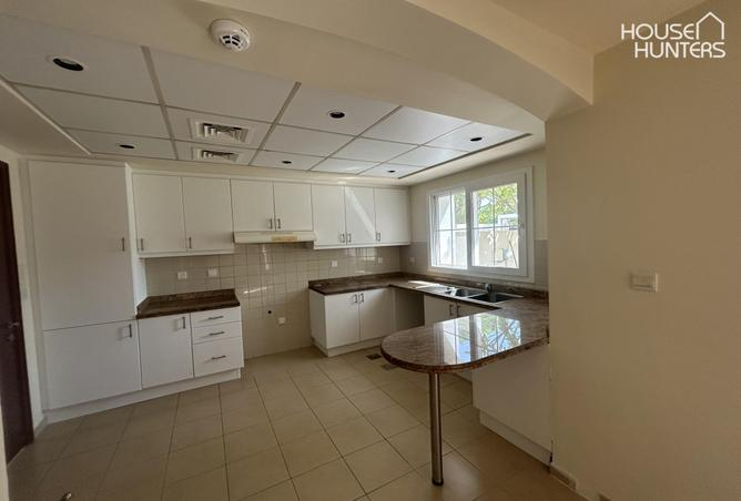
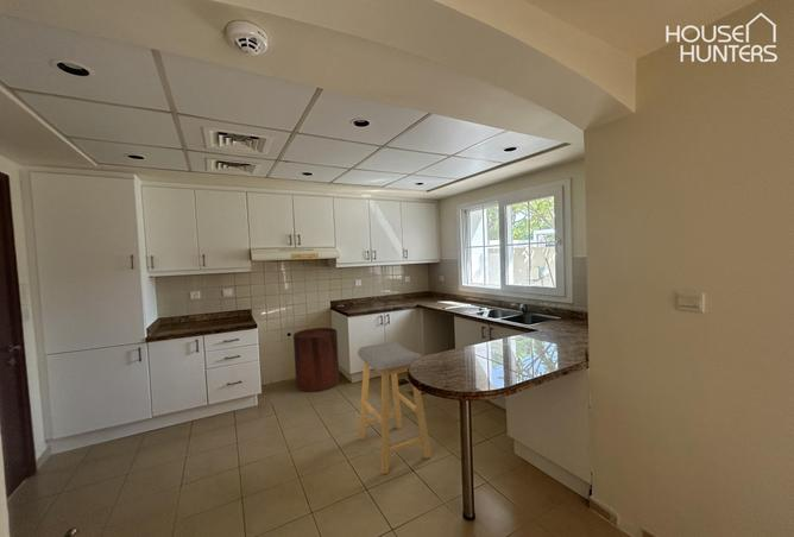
+ trash can (316, 358)
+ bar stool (387, 398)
